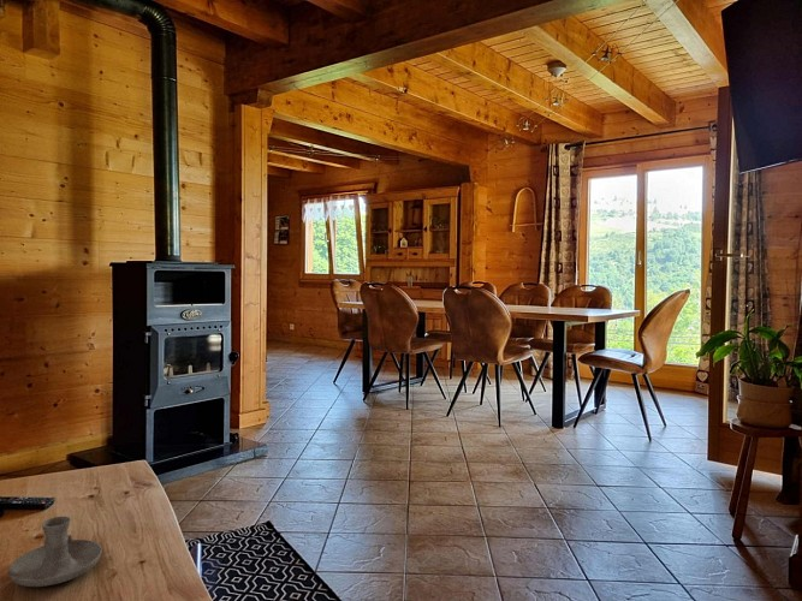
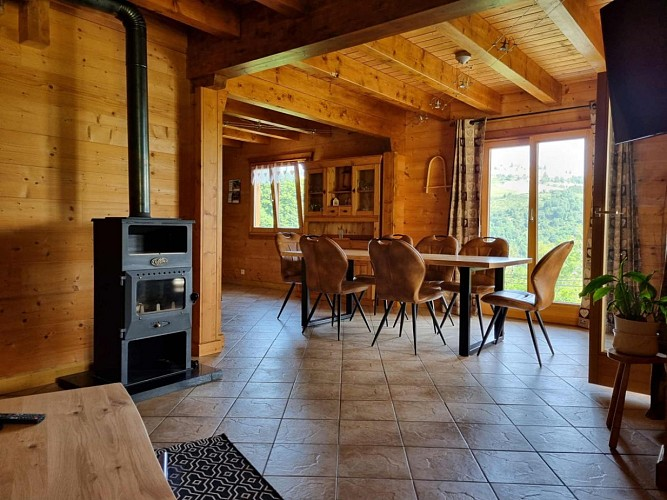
- candle holder (57, 542)
